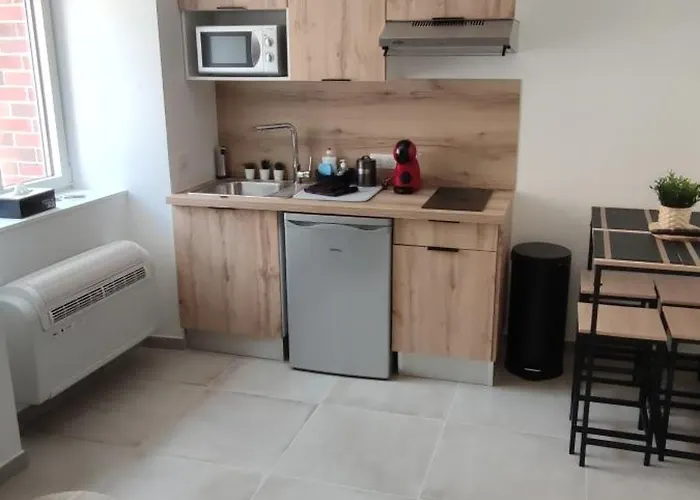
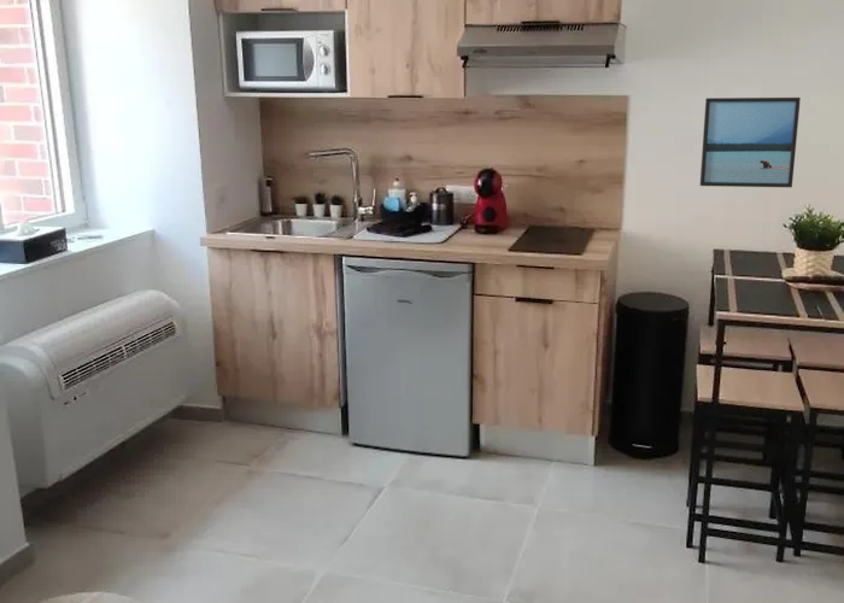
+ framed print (749, 142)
